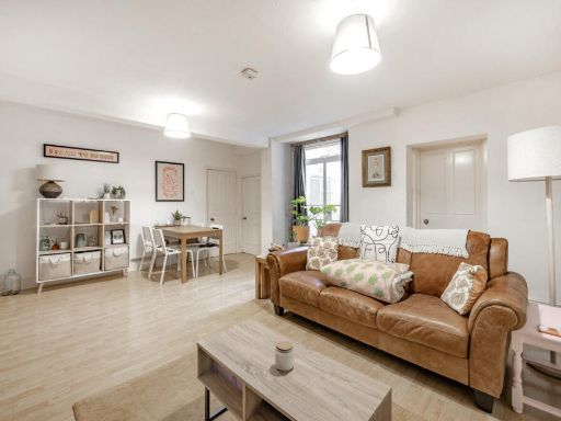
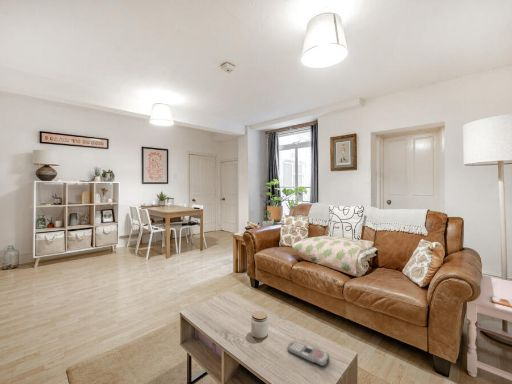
+ remote control (307, 352)
